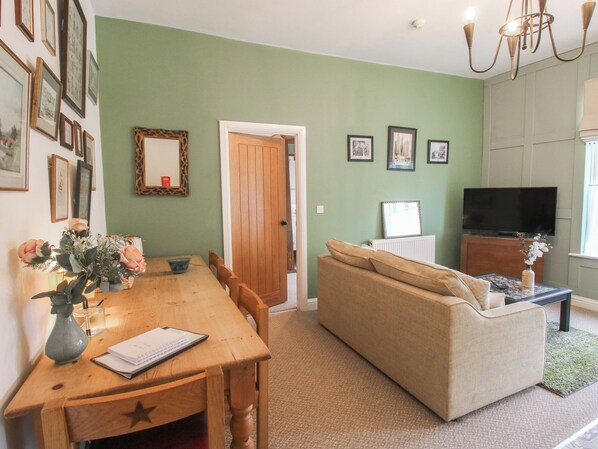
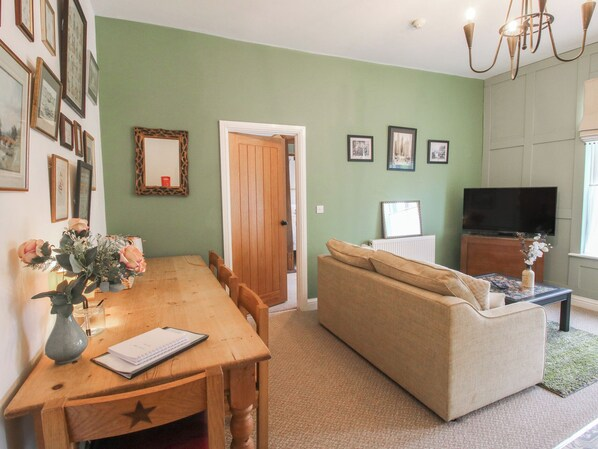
- bowl (179, 265)
